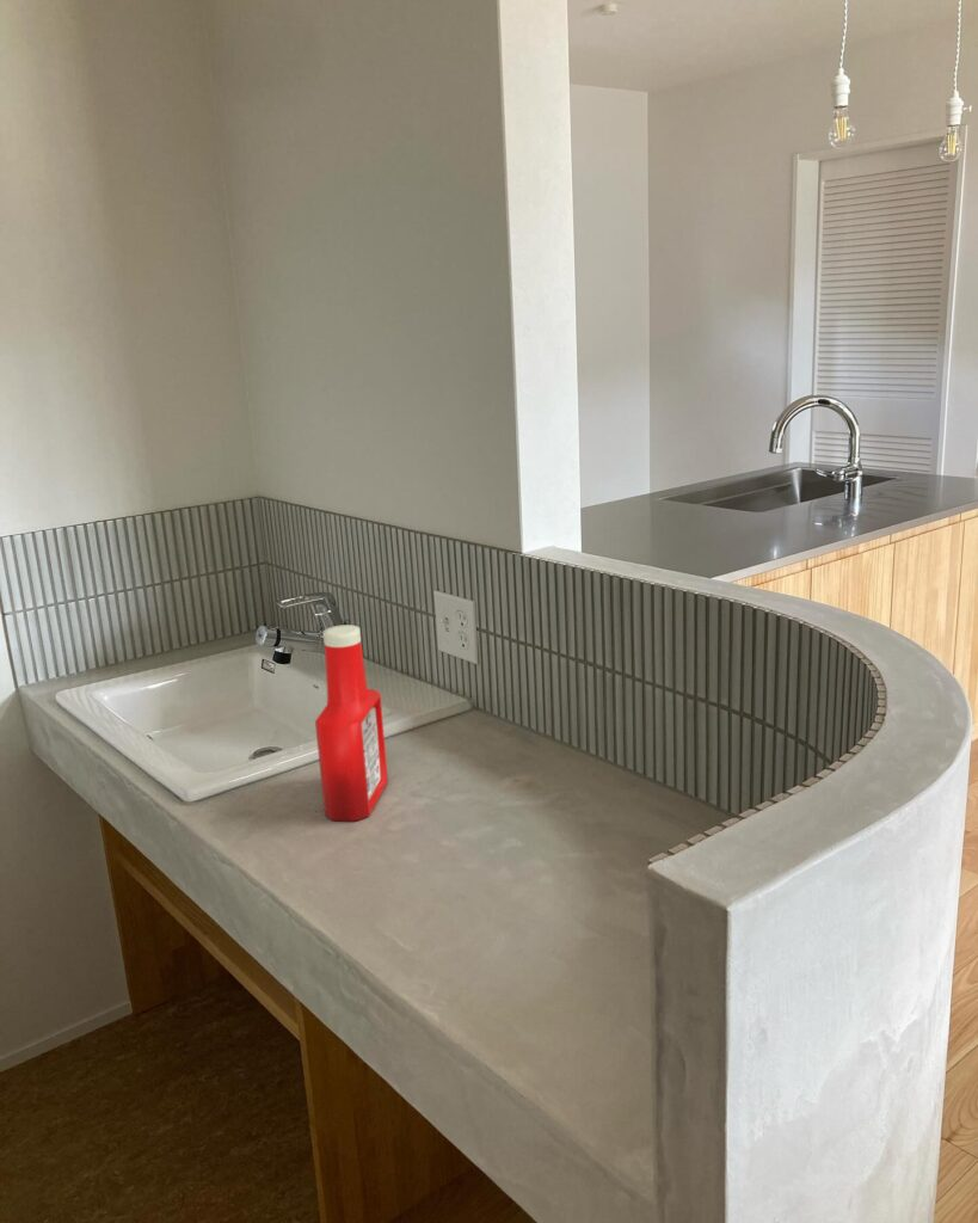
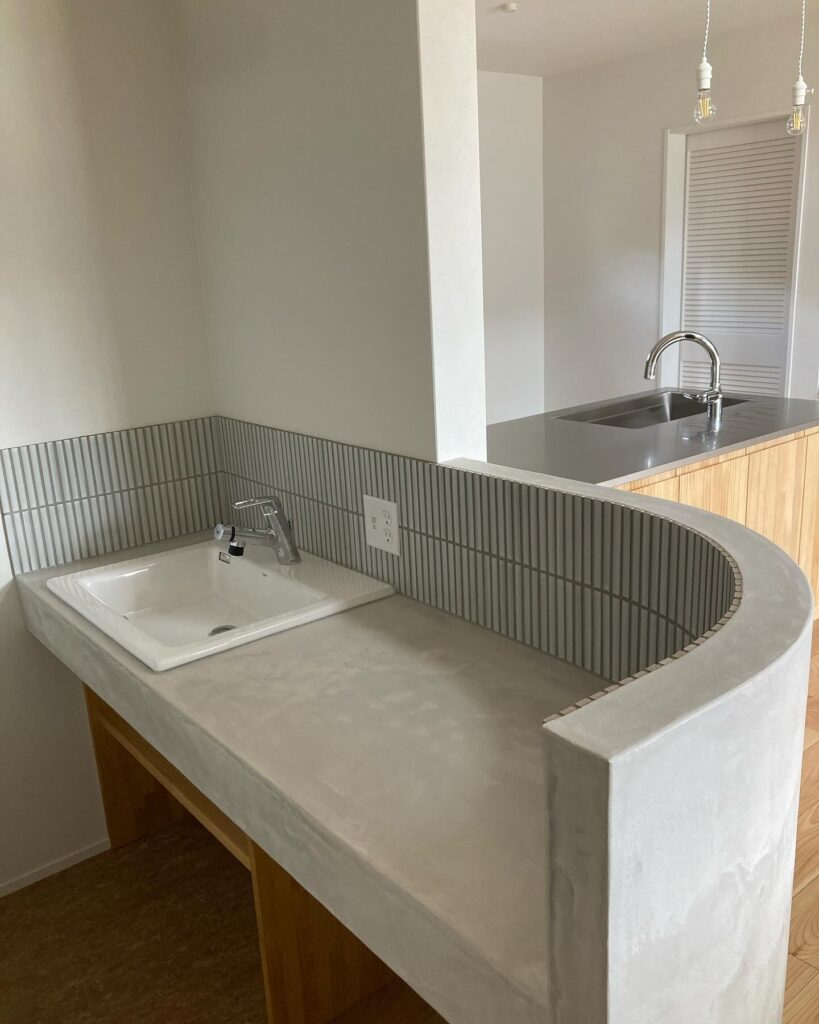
- soap bottle (349, 715)
